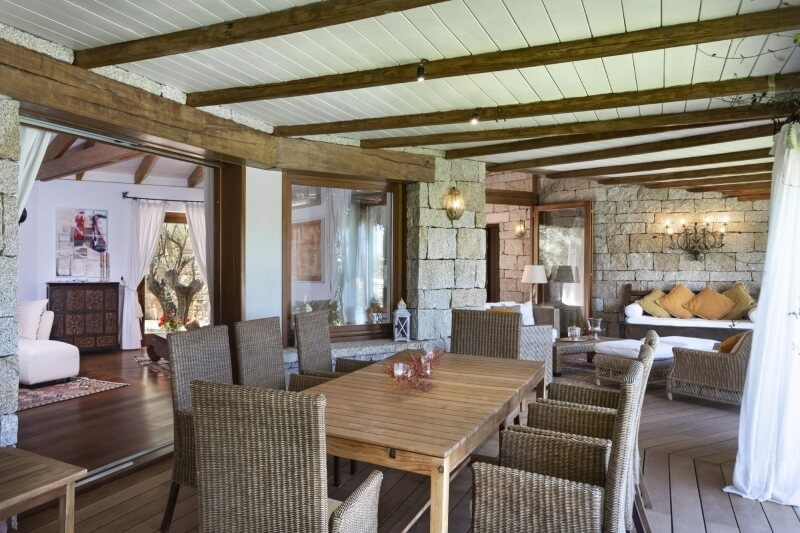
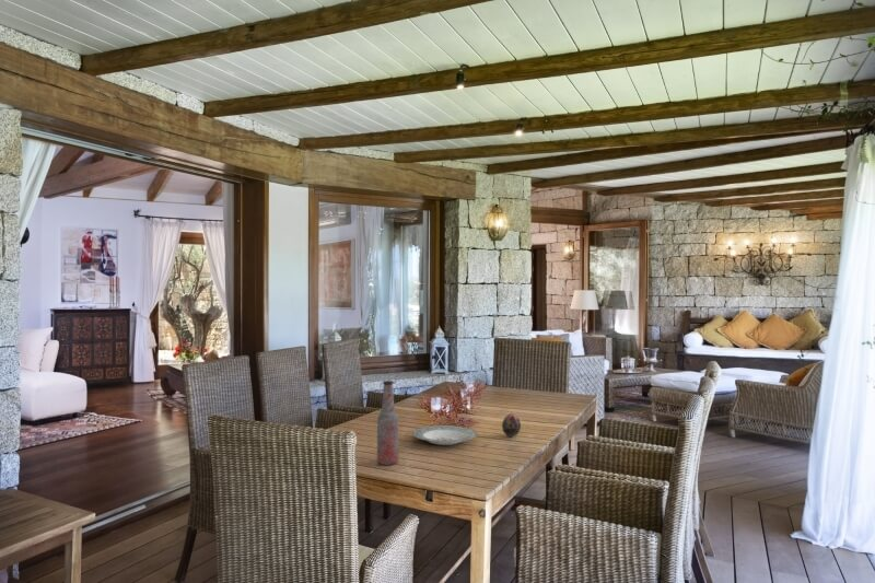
+ bottle (387, 421)
+ decorative egg (511, 424)
+ plate (444, 436)
